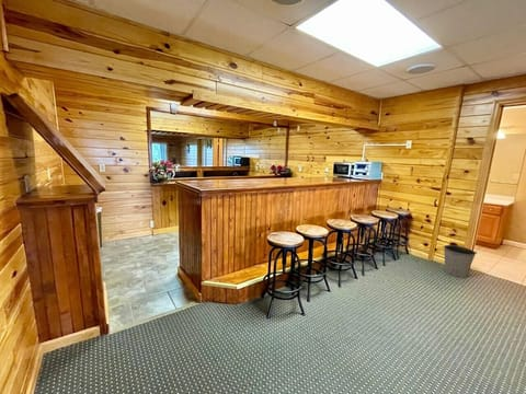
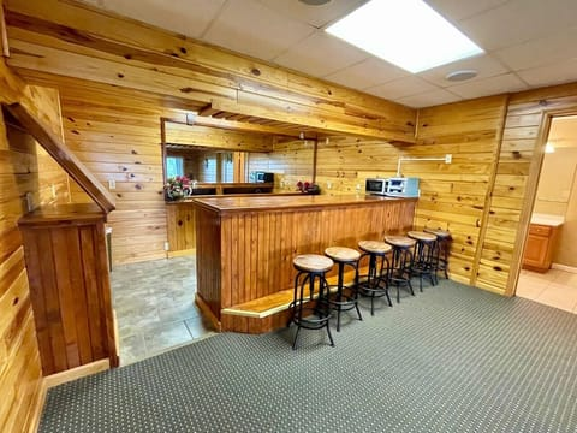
- bucket (457, 260)
